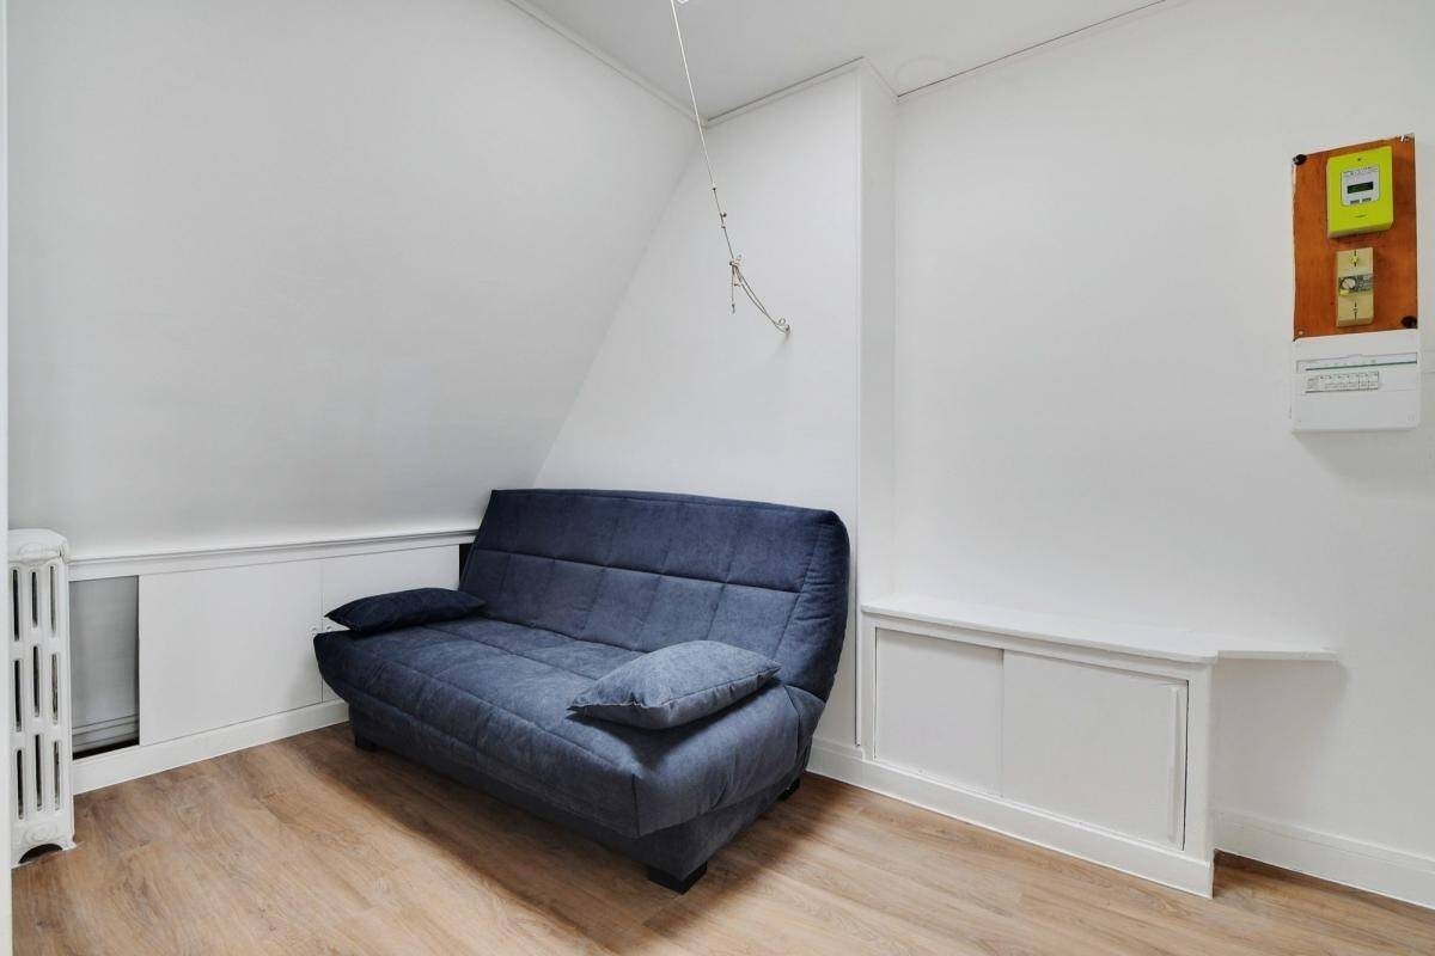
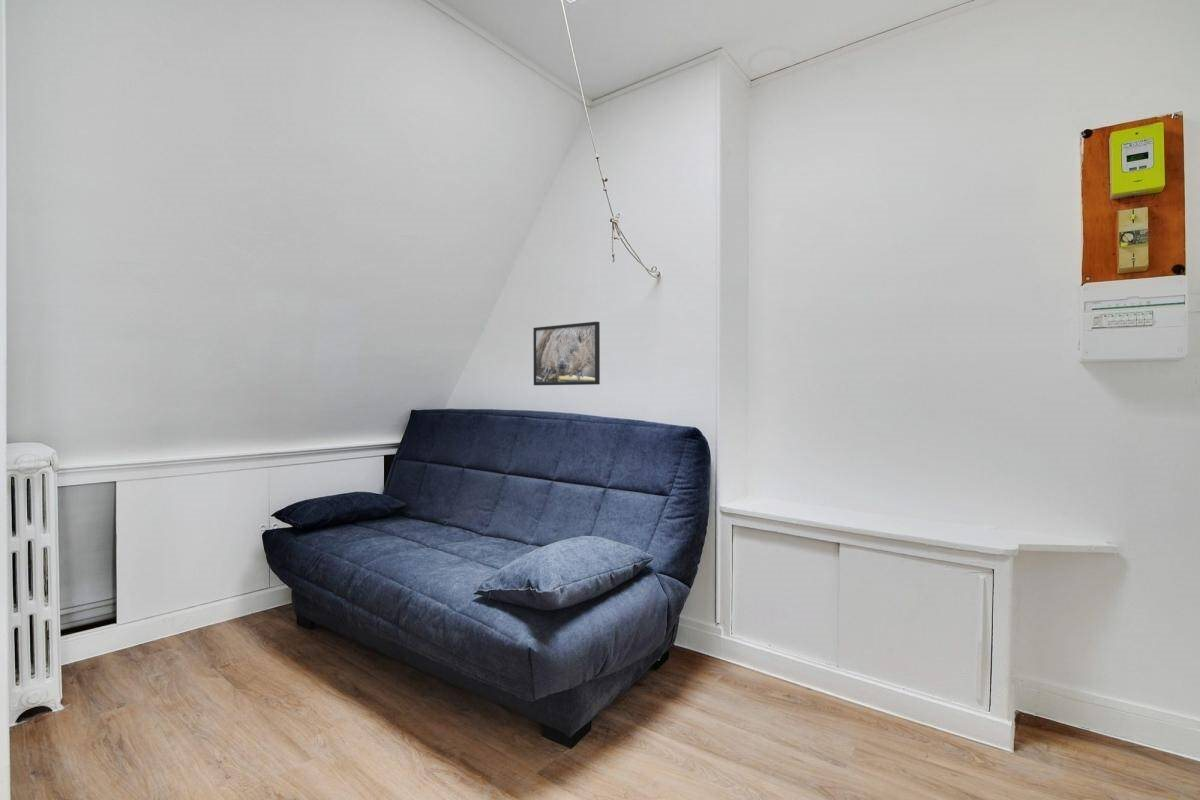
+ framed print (565, 354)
